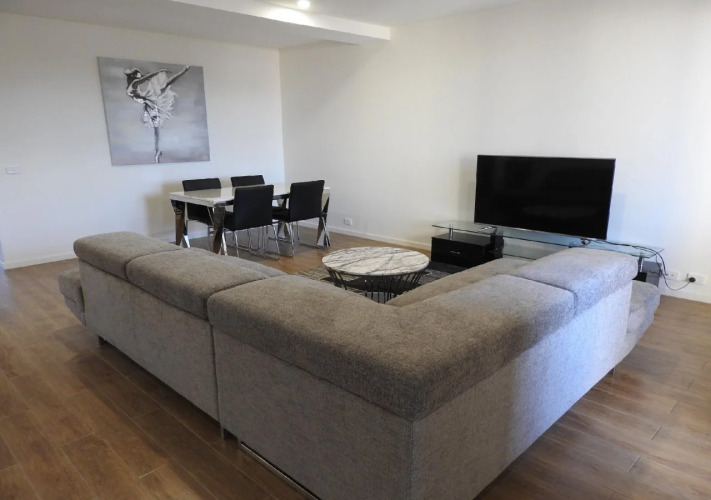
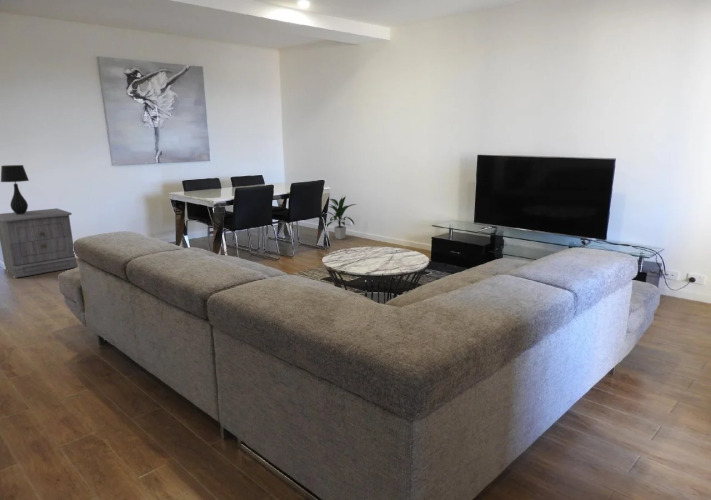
+ nightstand (37, 241)
+ table lamp (16, 189)
+ indoor plant (338, 216)
